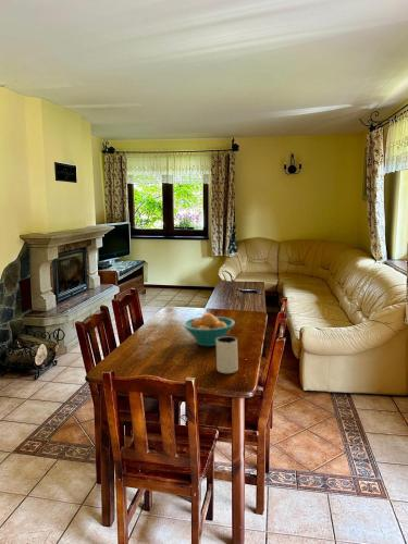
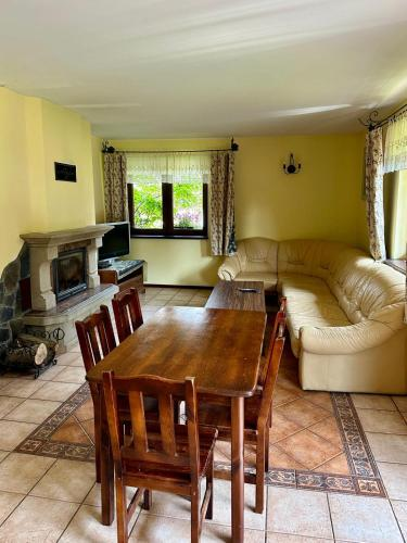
- pitcher (226, 354)
- fruit bowl (209, 327)
